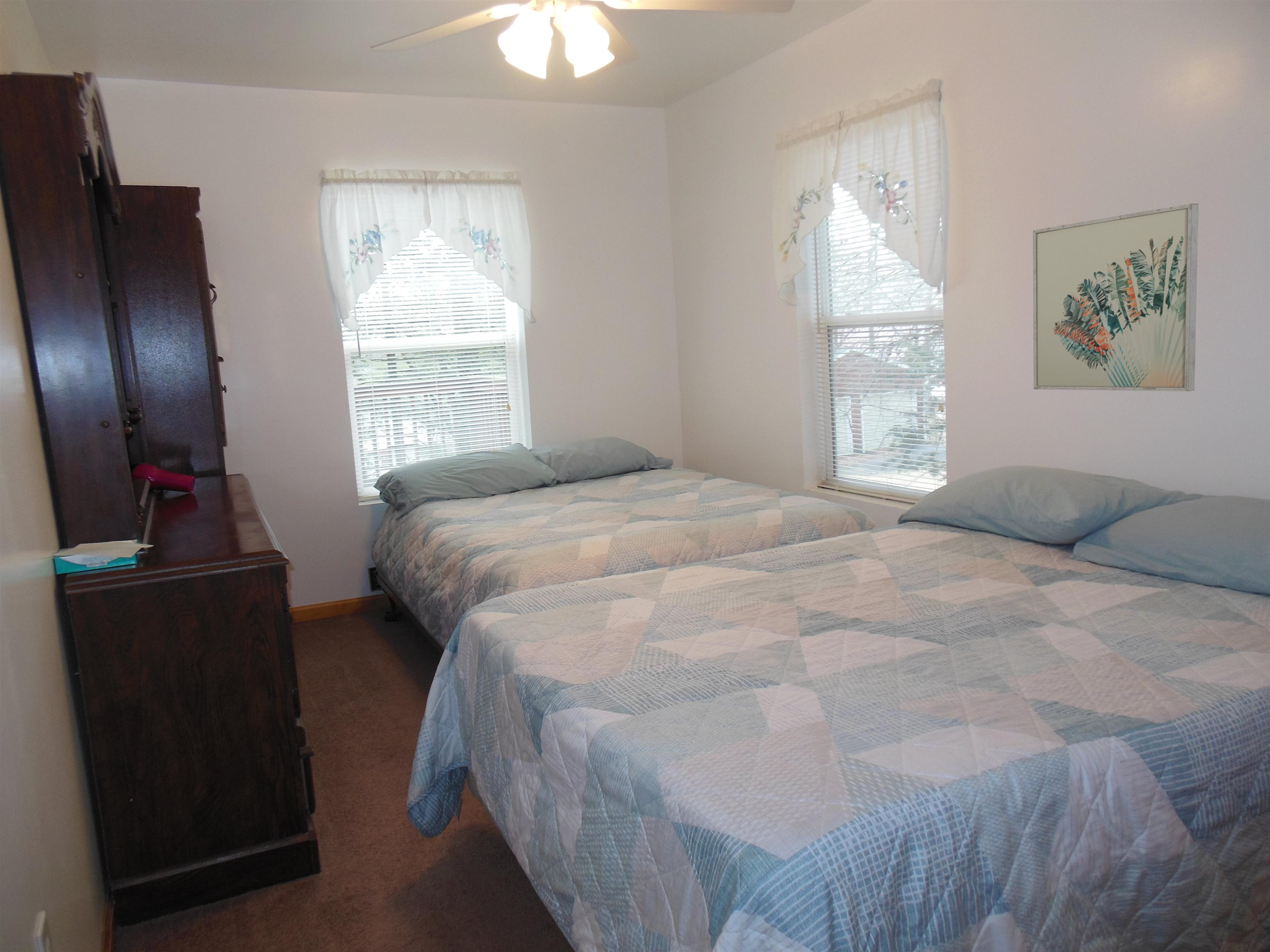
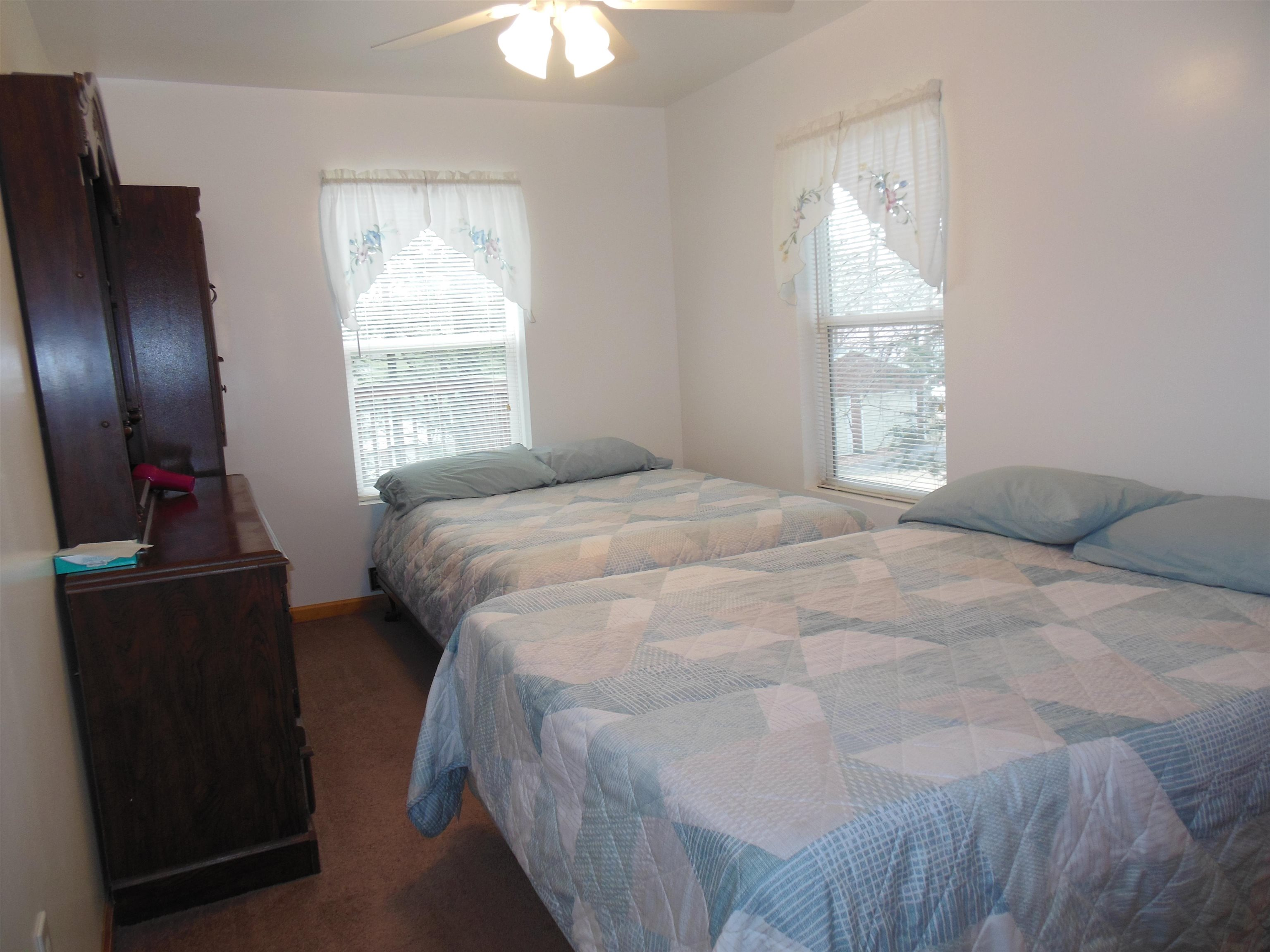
- wall art (1108, 305)
